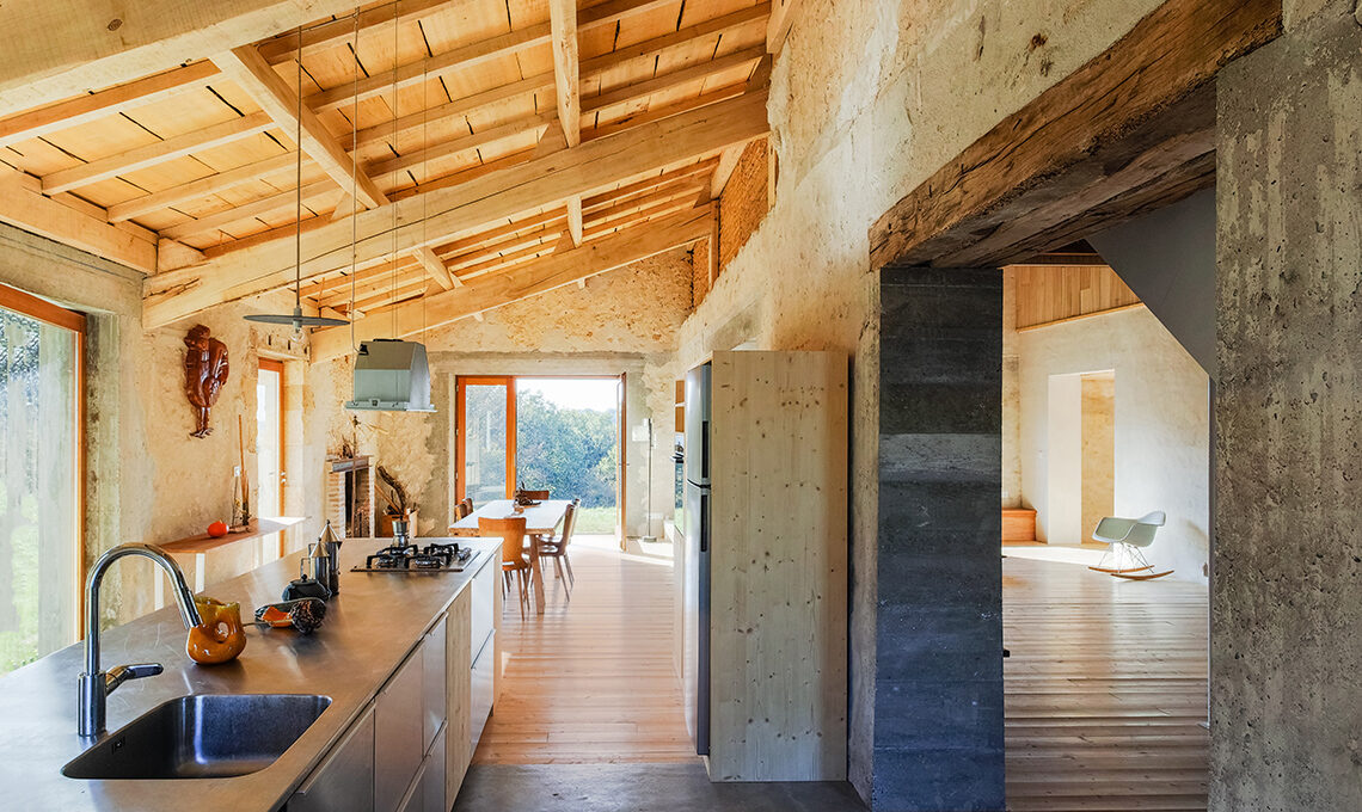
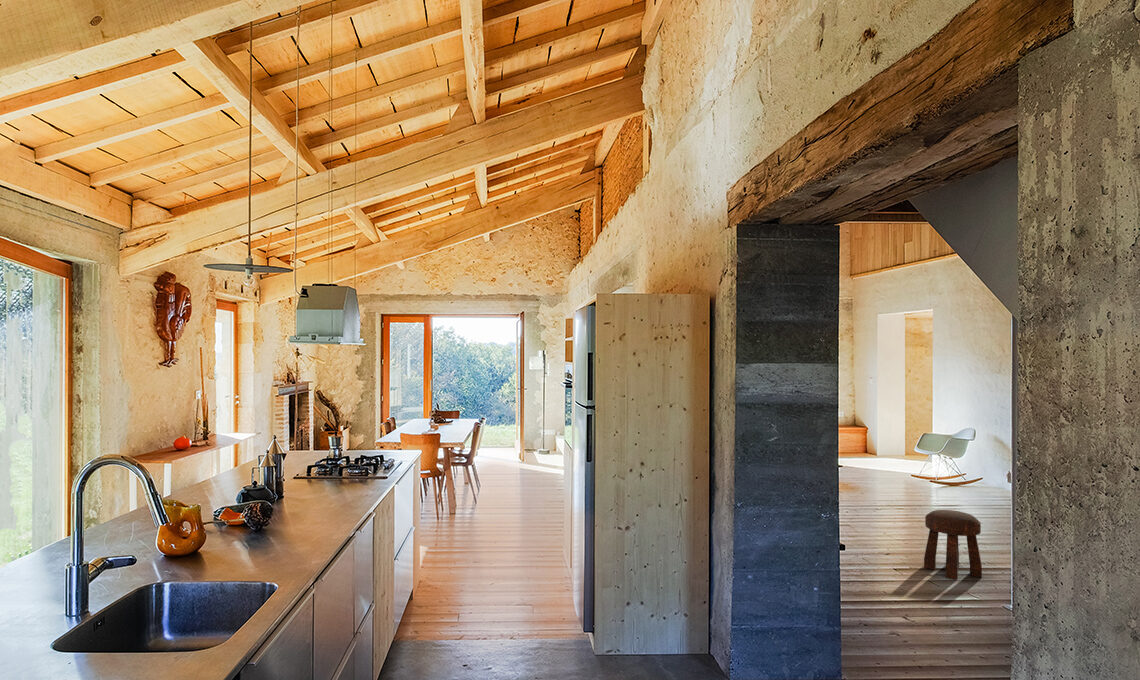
+ stool (952, 542)
